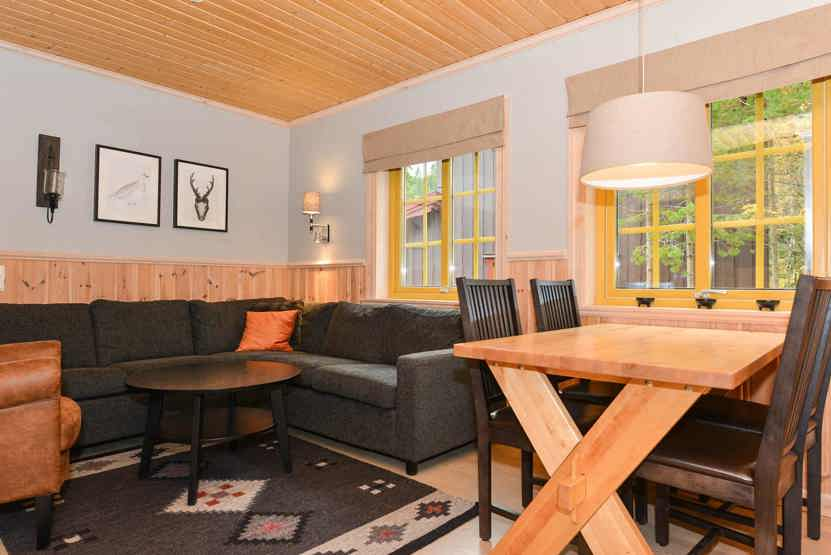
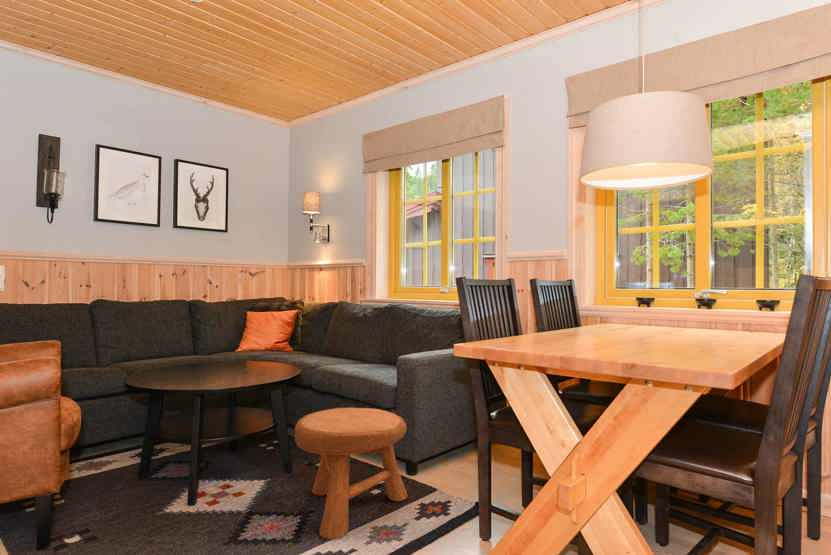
+ stool (348, 465)
